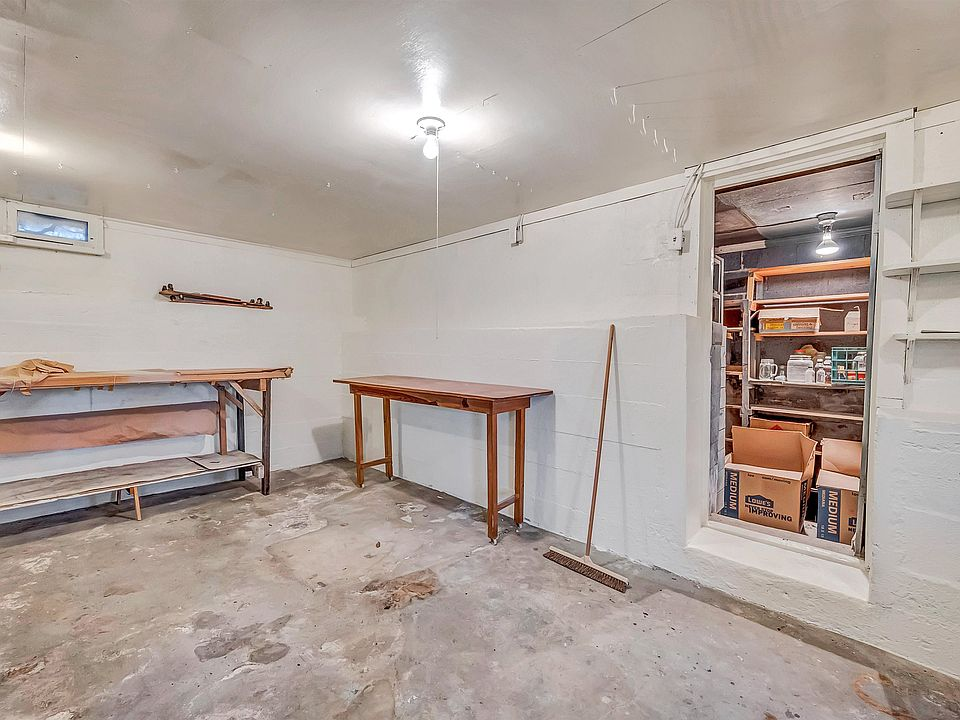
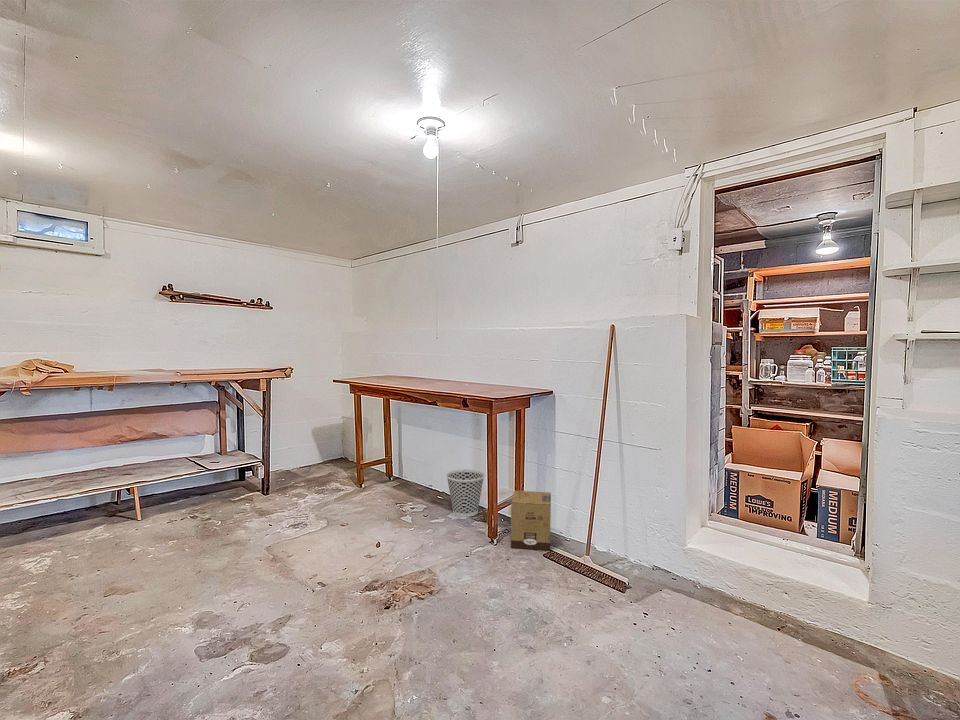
+ wastebasket (465, 493)
+ cardboard box (531, 519)
